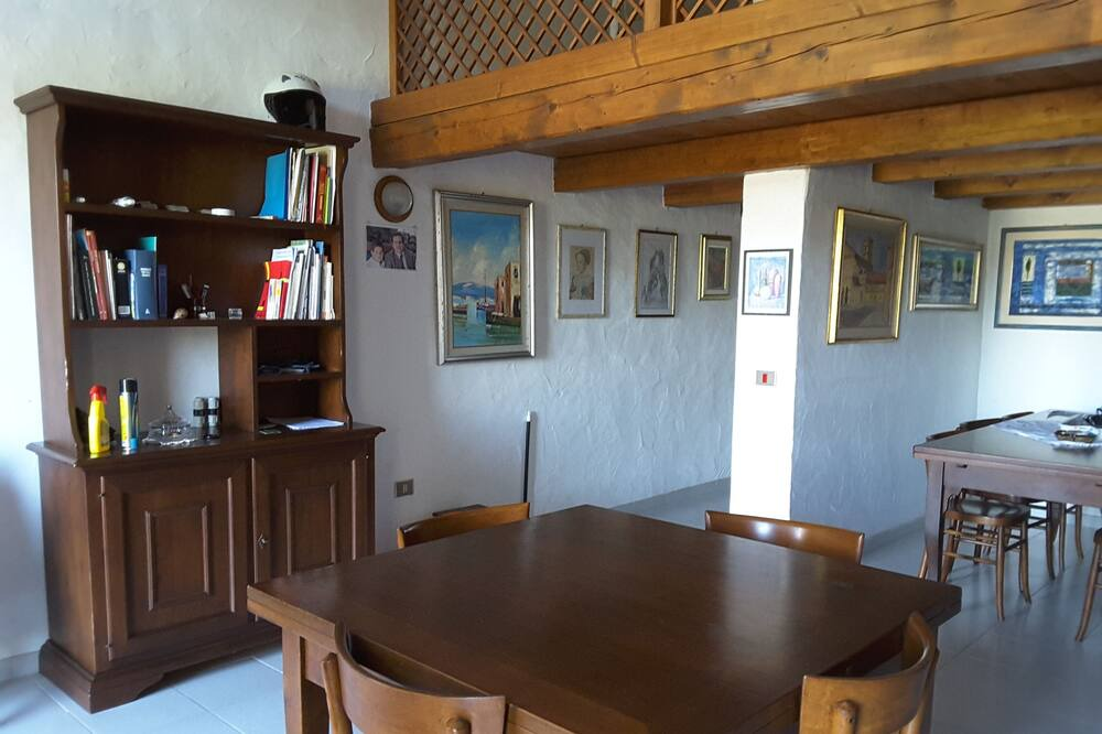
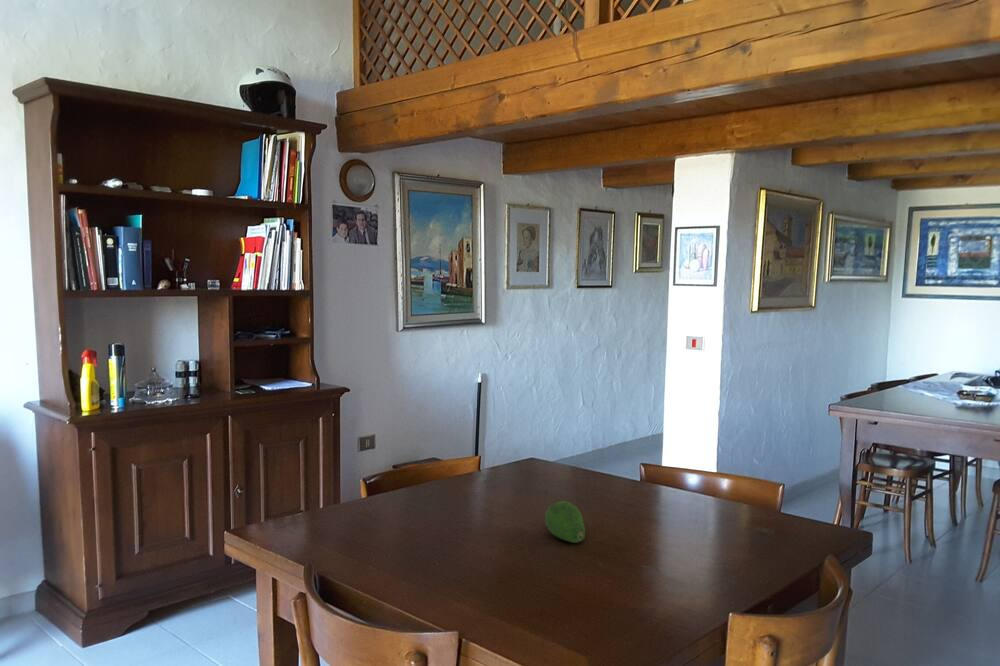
+ fruit (565, 521)
